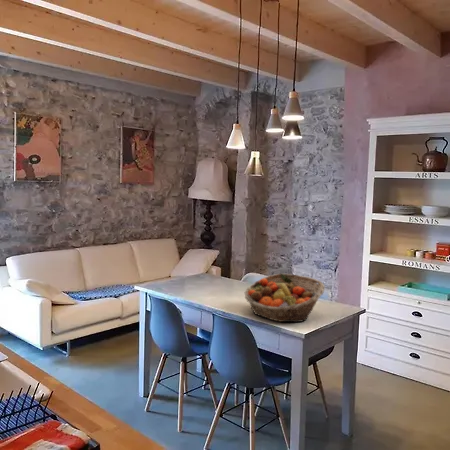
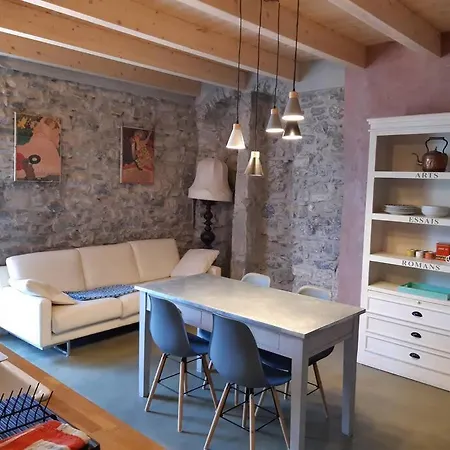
- fruit basket (283, 296)
